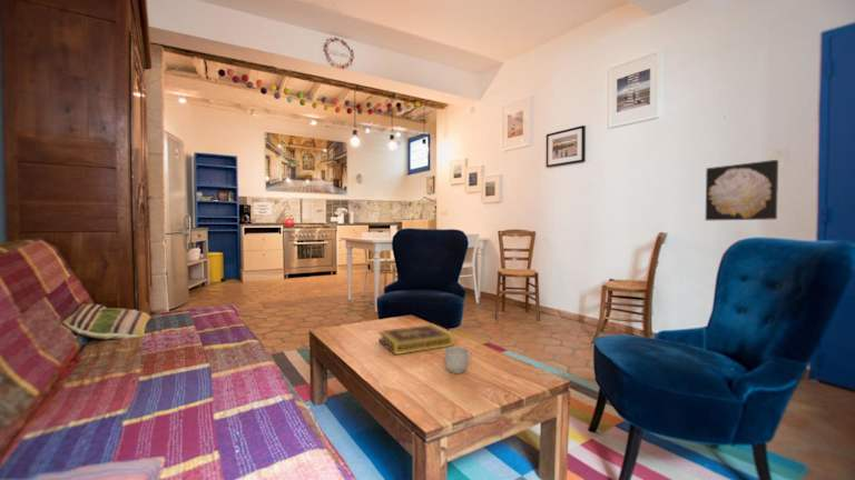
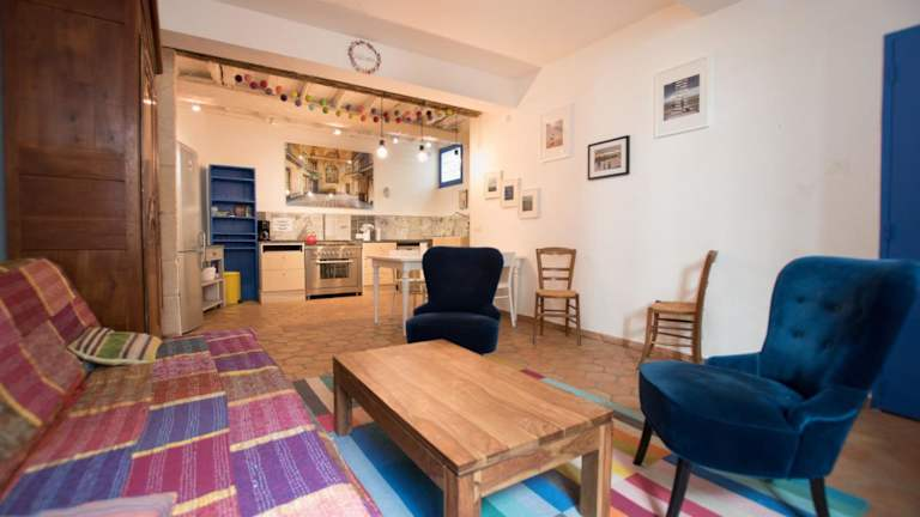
- wall art (739, 192)
- book (415, 338)
- mug (459, 359)
